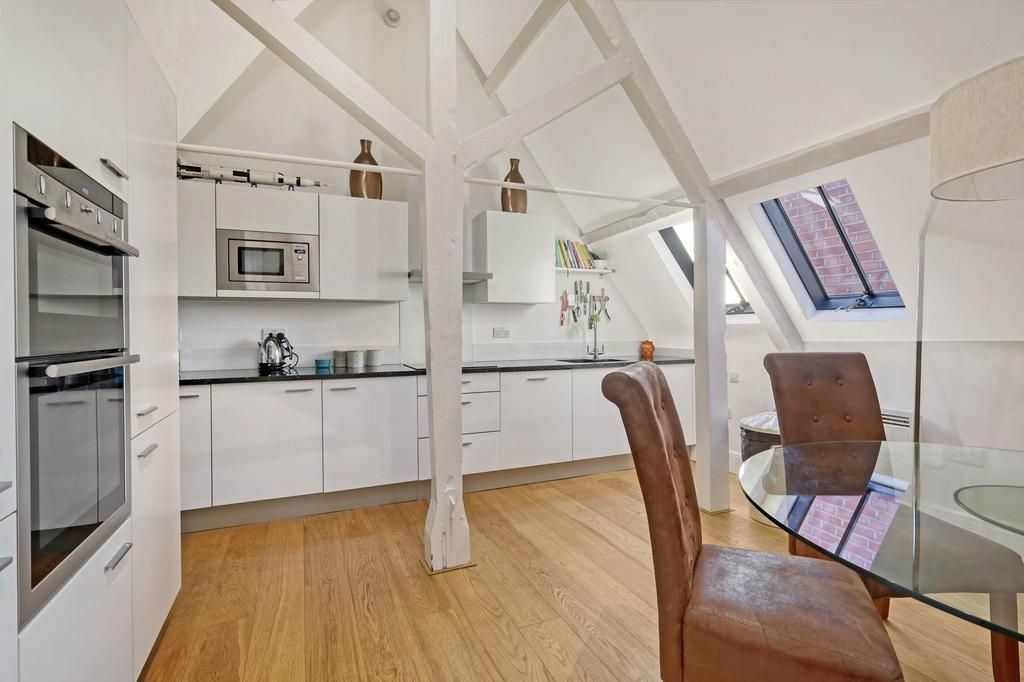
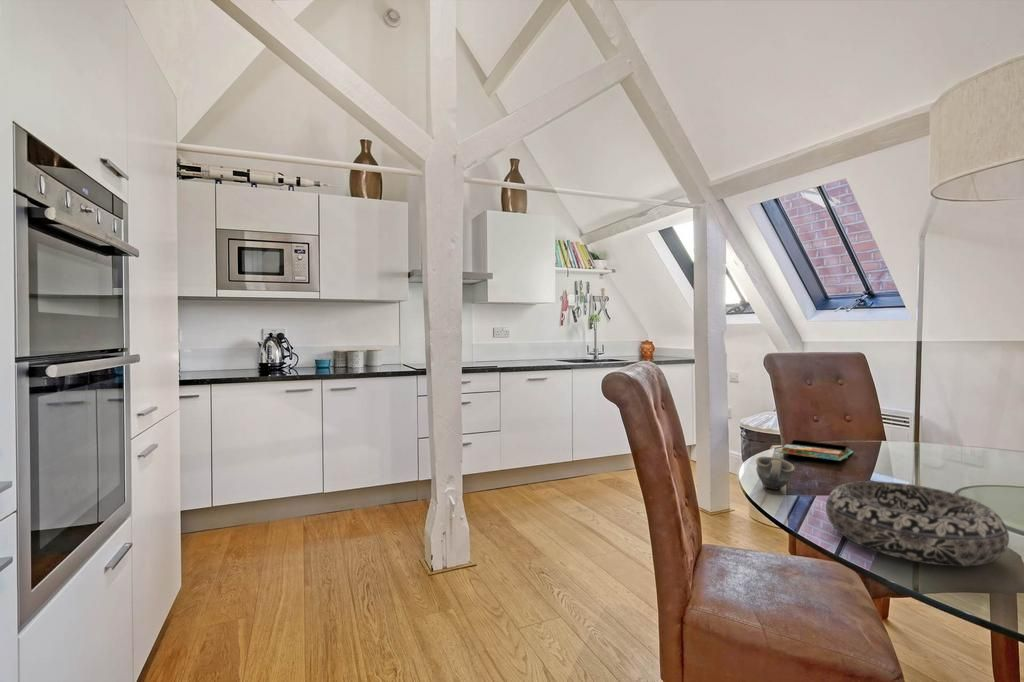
+ book (816, 449)
+ cup (773, 472)
+ decorative bowl (909, 520)
